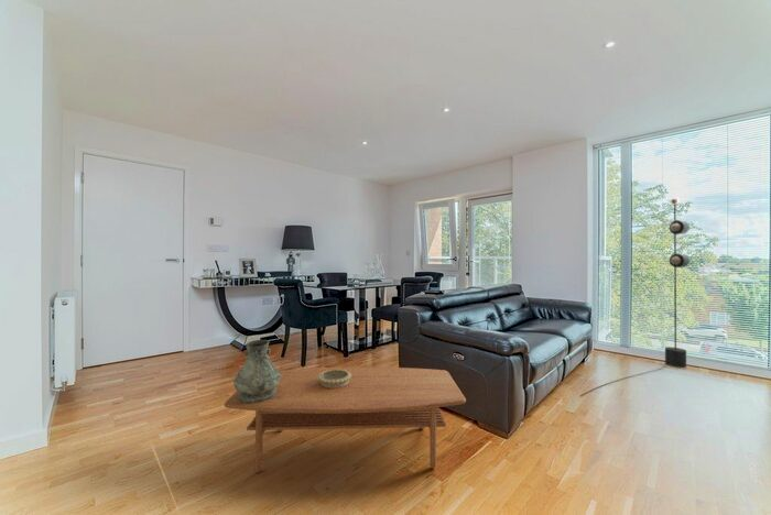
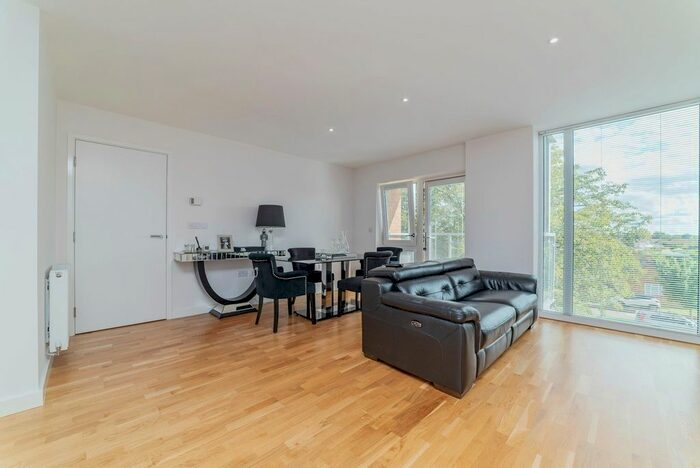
- decorative bowl (335, 377)
- coffee table (349, 416)
- vase (258, 368)
- floor lamp (674, 284)
